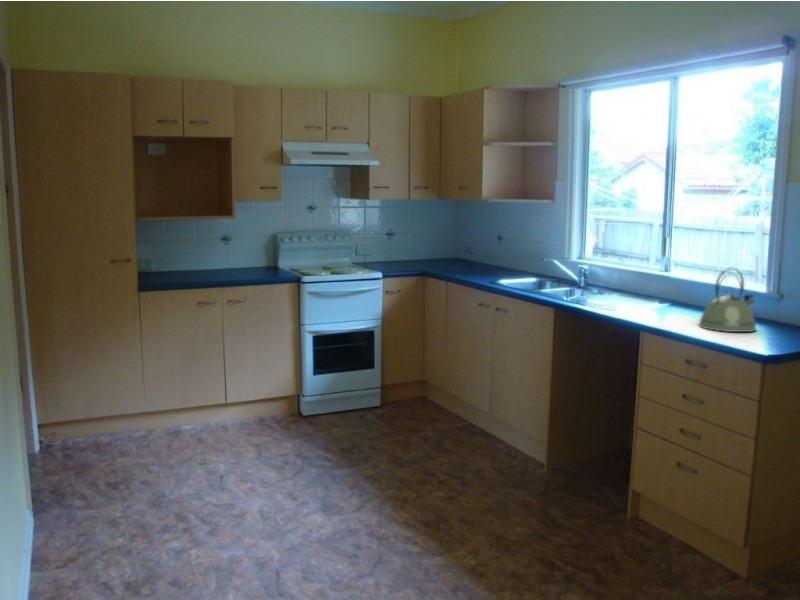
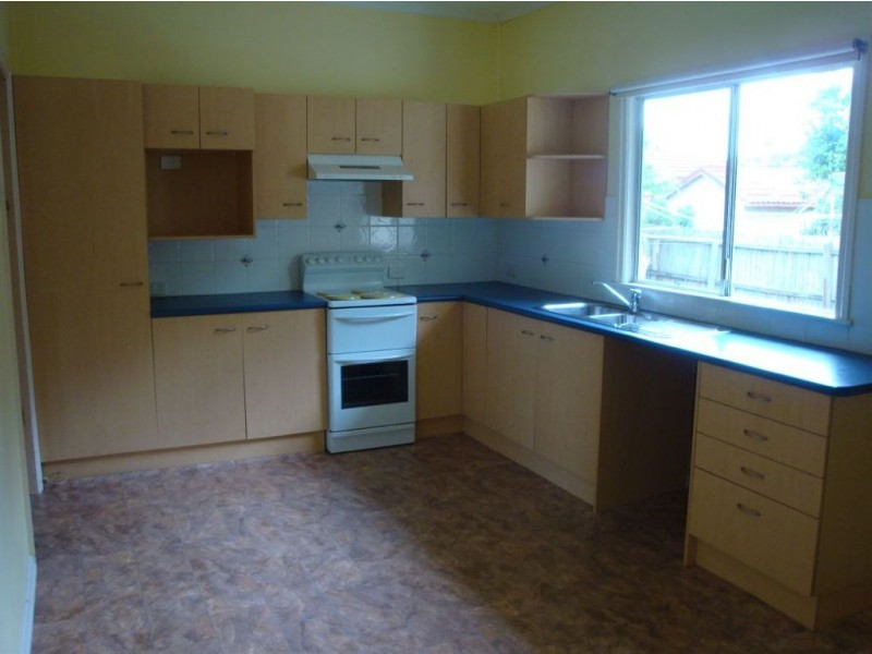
- kettle (731, 297)
